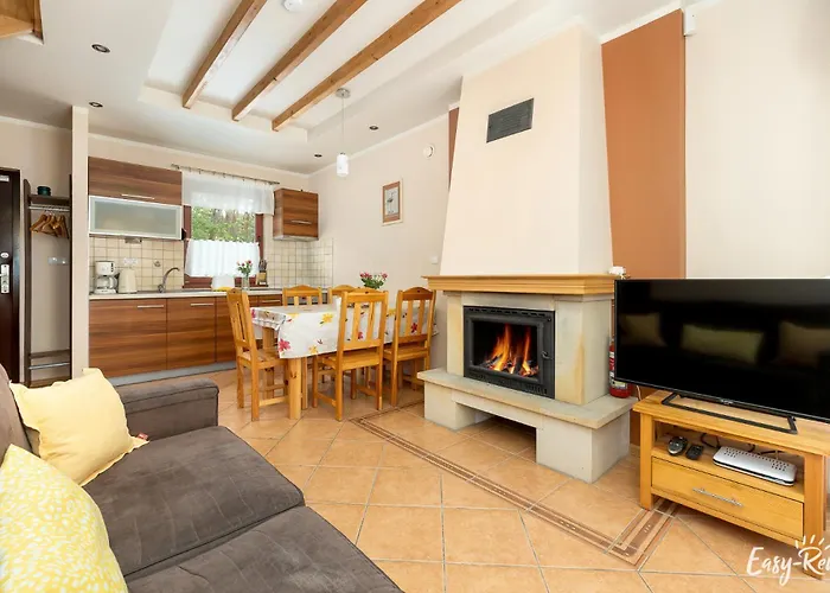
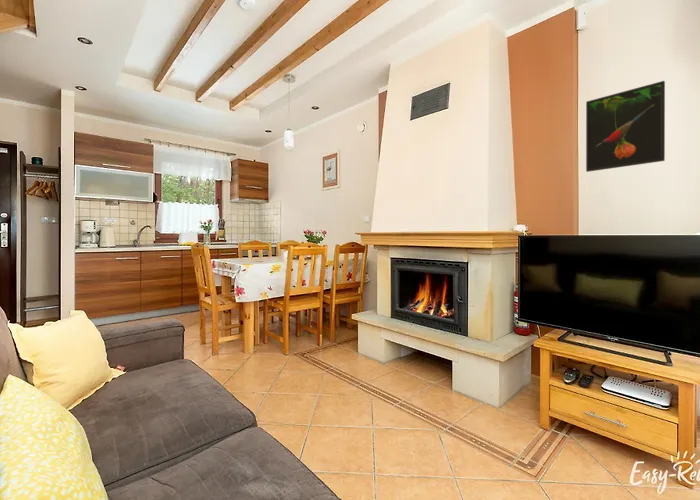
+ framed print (622, 129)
